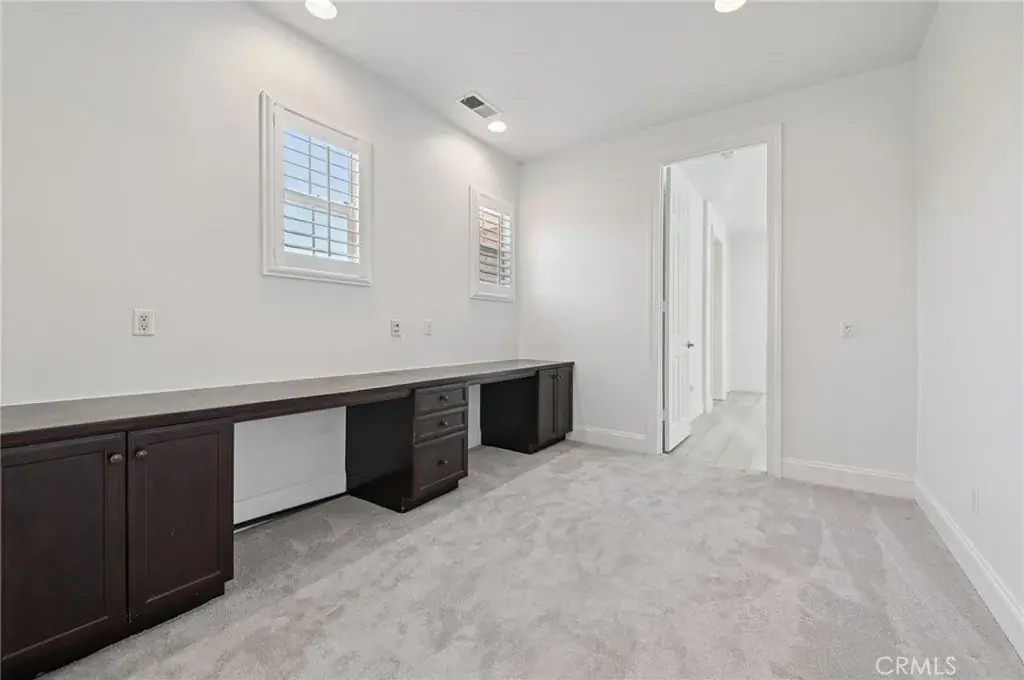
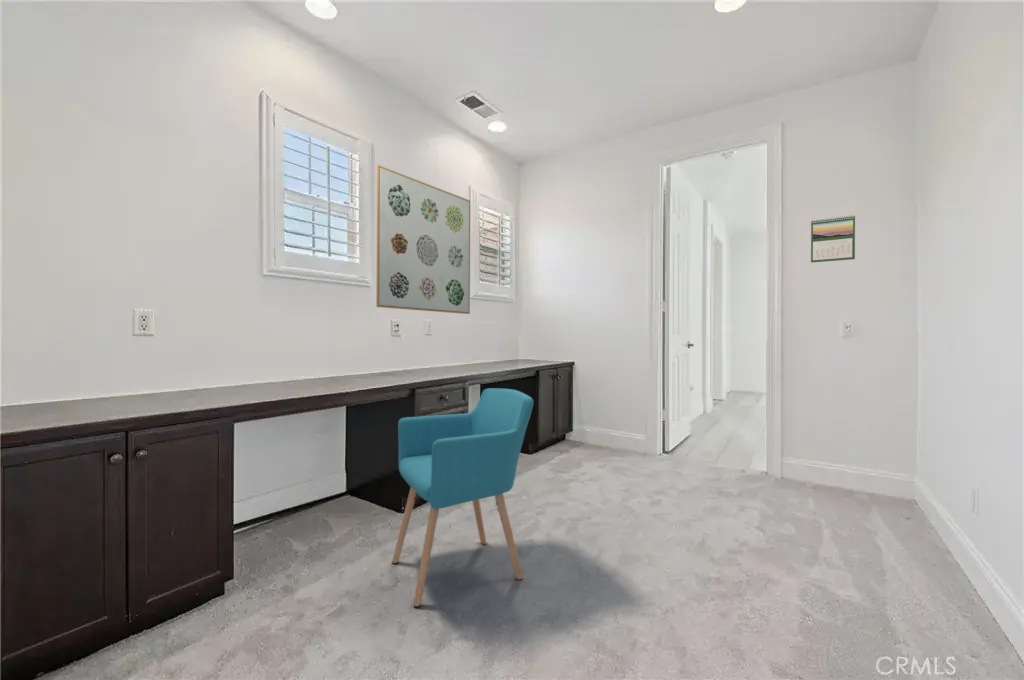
+ calendar (832, 238)
+ chair (462, 480)
+ wall art (428, 247)
